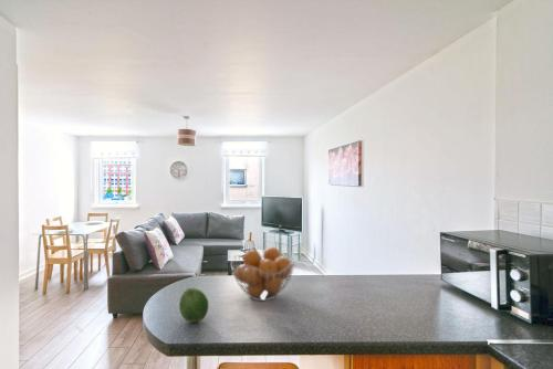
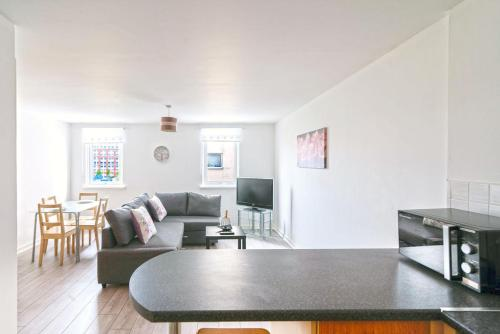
- fruit (194, 304)
- fruit basket (262, 272)
